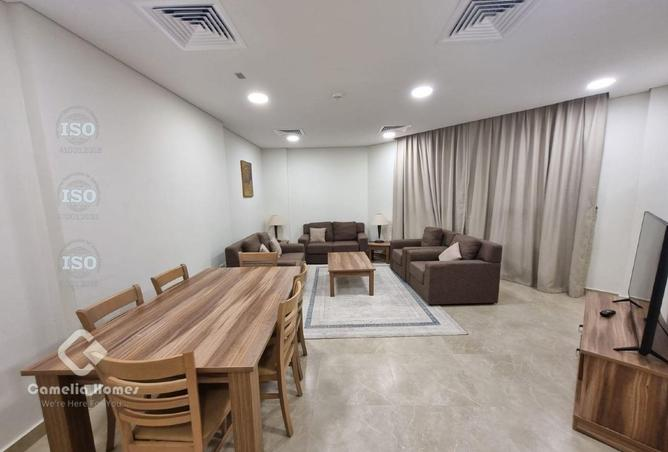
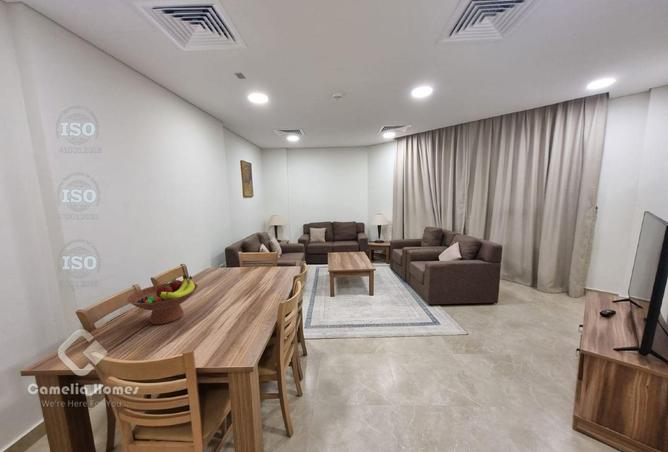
+ fruit bowl (165, 299)
